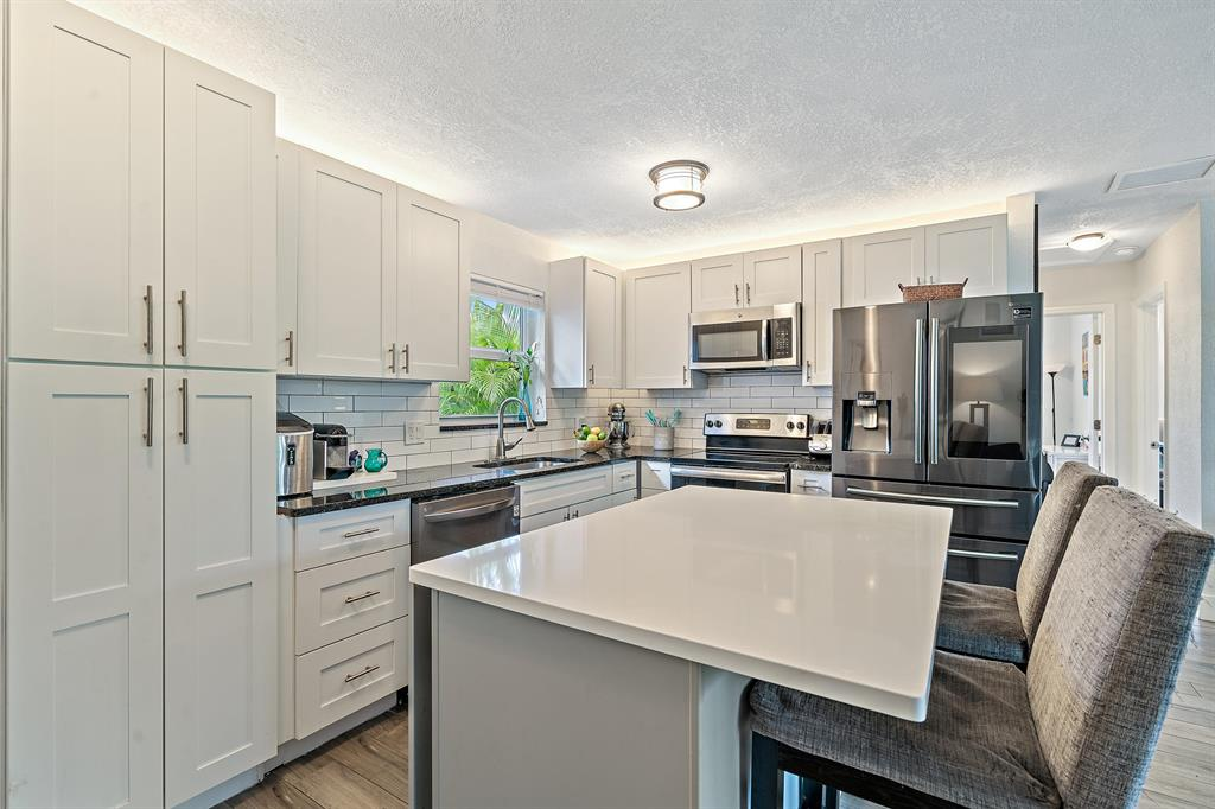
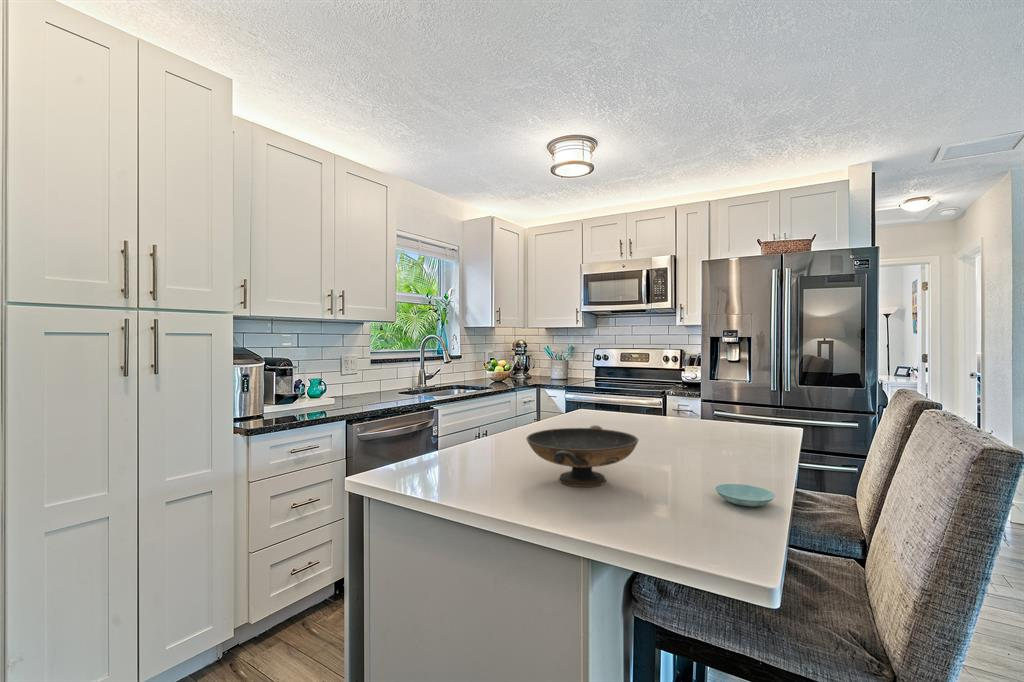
+ saucer (744, 496)
+ decorative bowl (581, 458)
